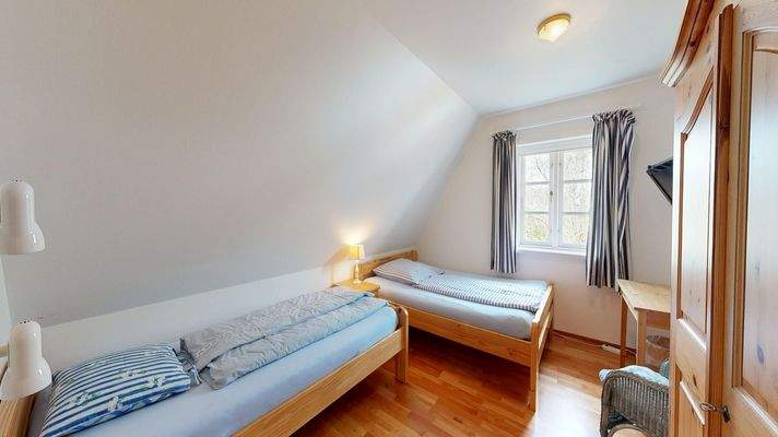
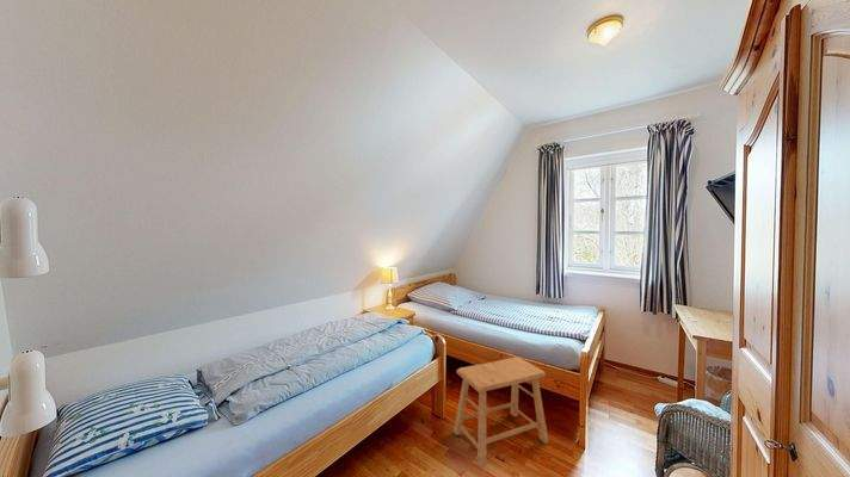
+ stool (499, 405)
